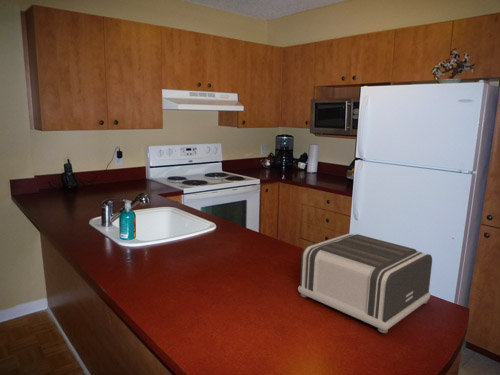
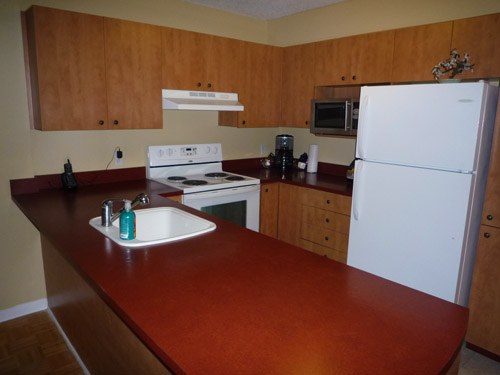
- toaster (360, 272)
